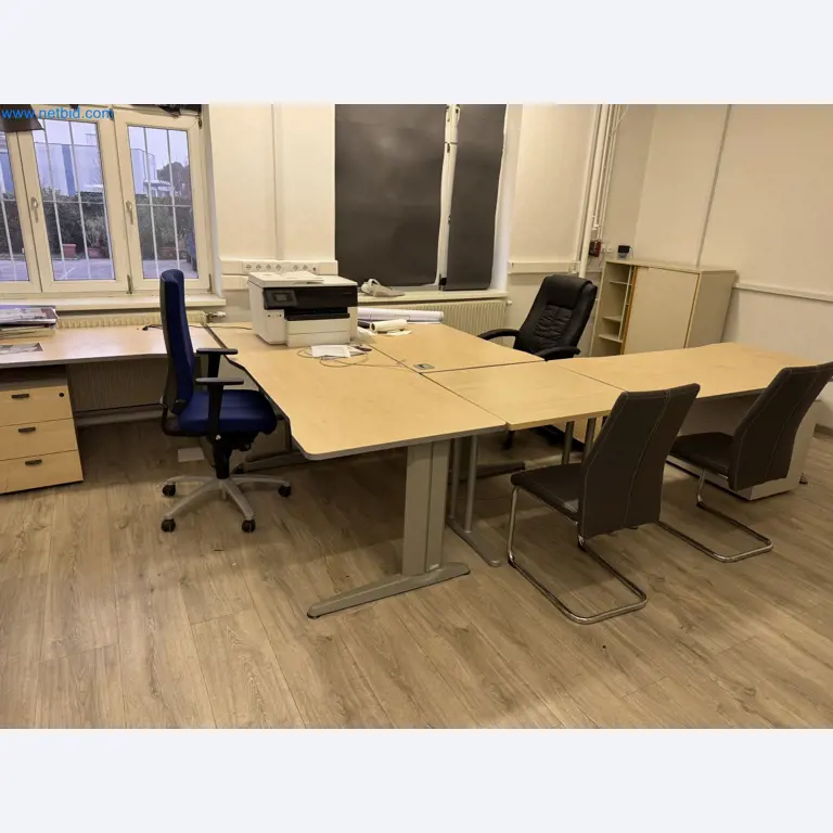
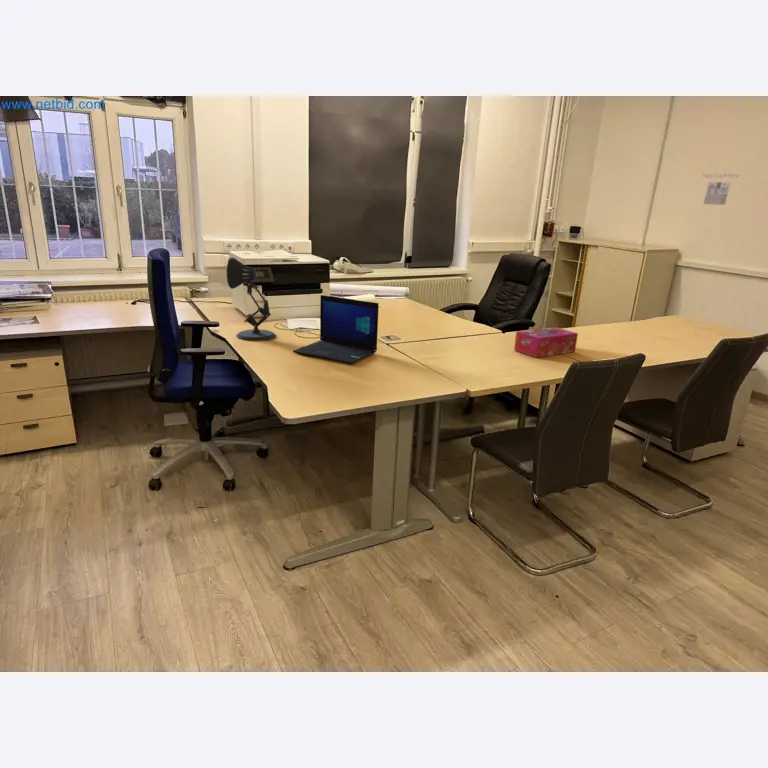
+ laptop (335, 328)
+ calendar (716, 189)
+ tissue box (545, 341)
+ desk lamp (253, 297)
